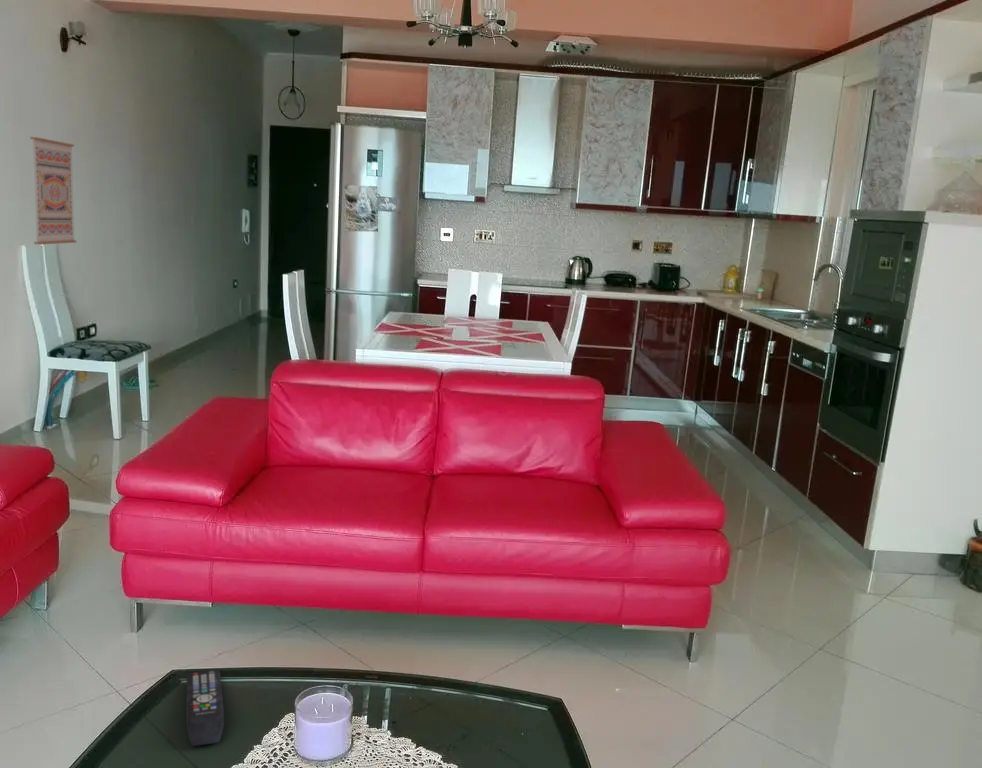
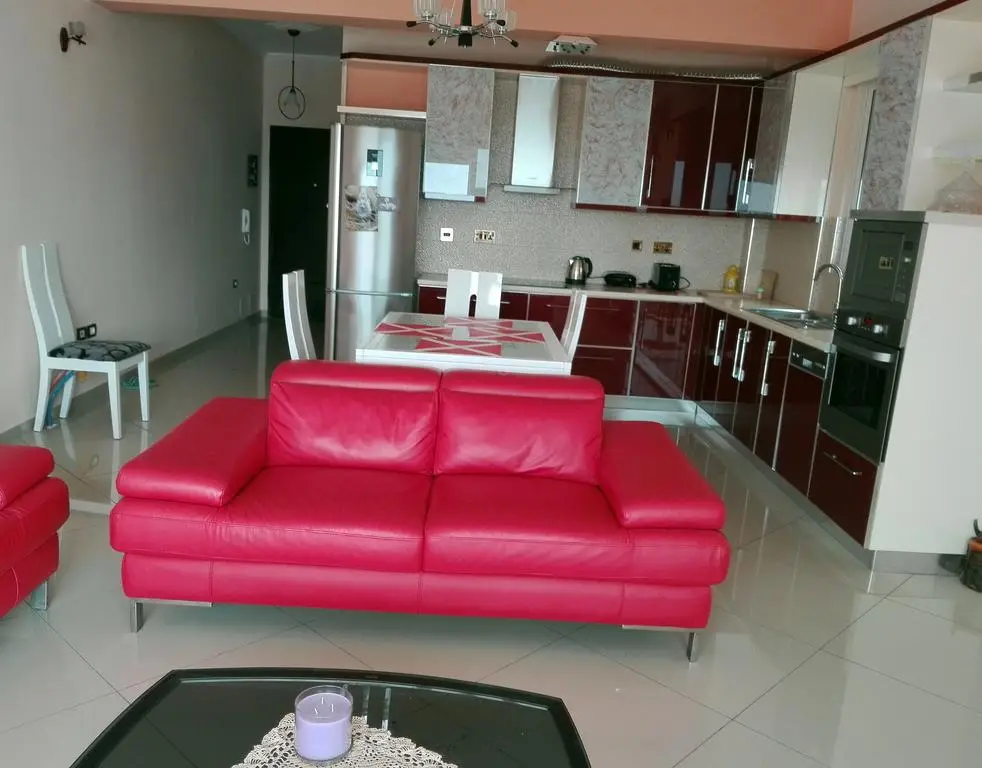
- wall art (54, 192)
- remote control (204, 702)
